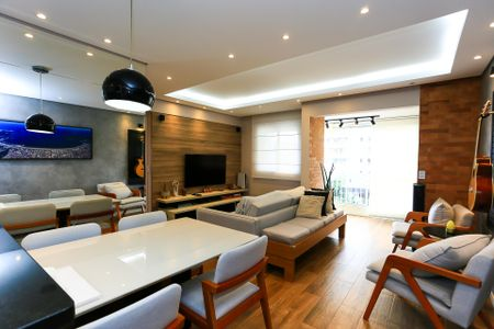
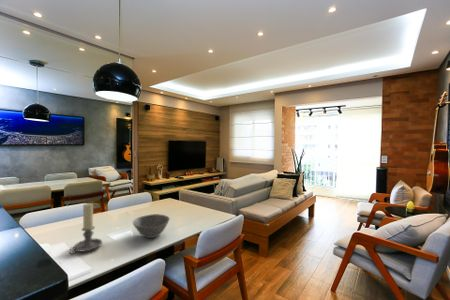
+ bowl (151, 227)
+ candle holder (85, 226)
